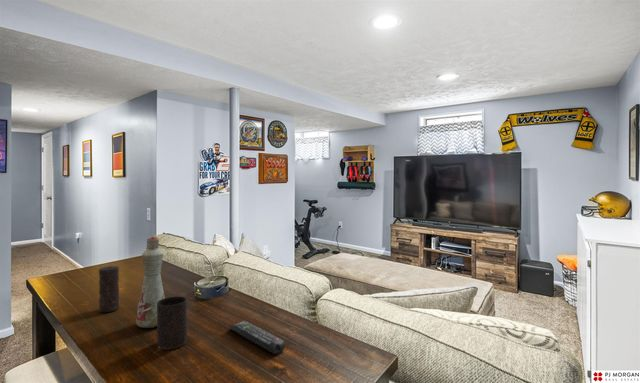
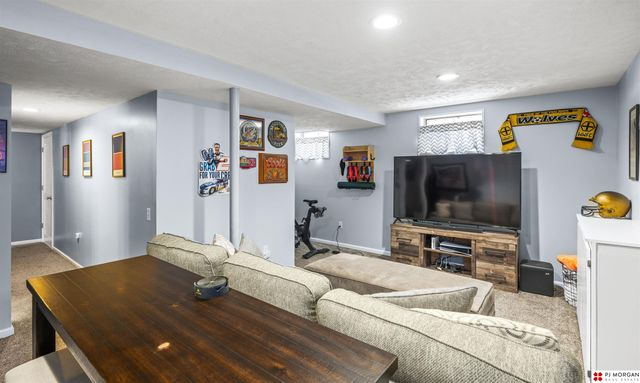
- candle (109, 288)
- bottle (152, 280)
- remote control (255, 335)
- cup (172, 321)
